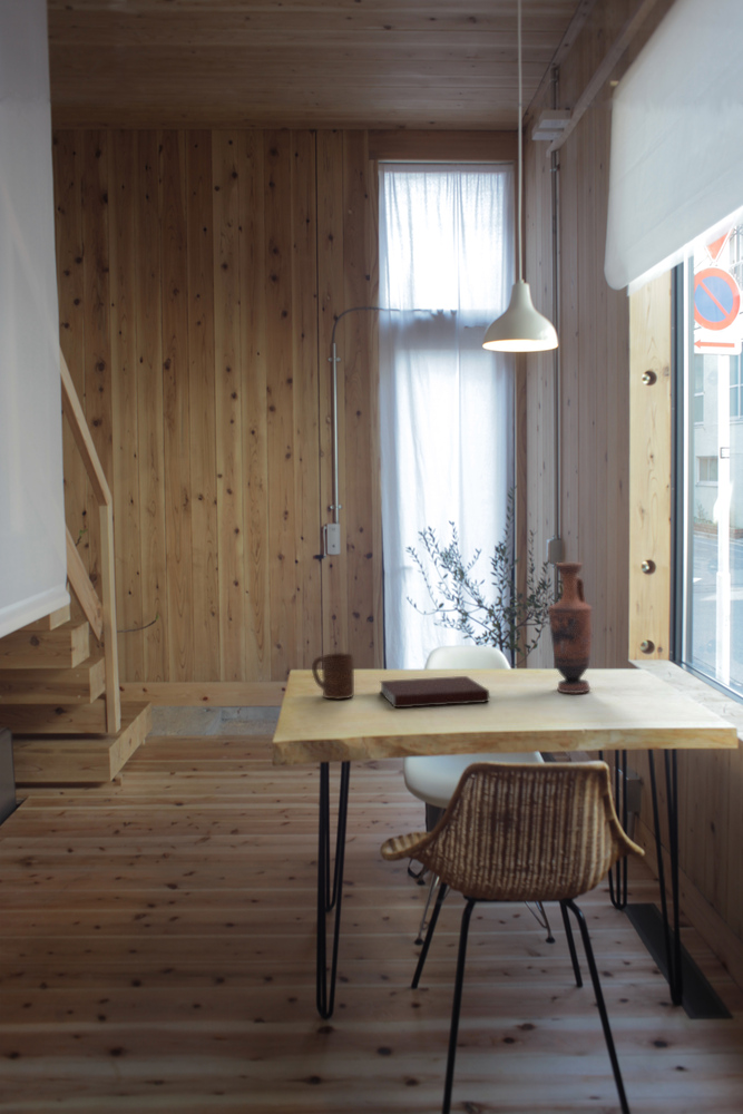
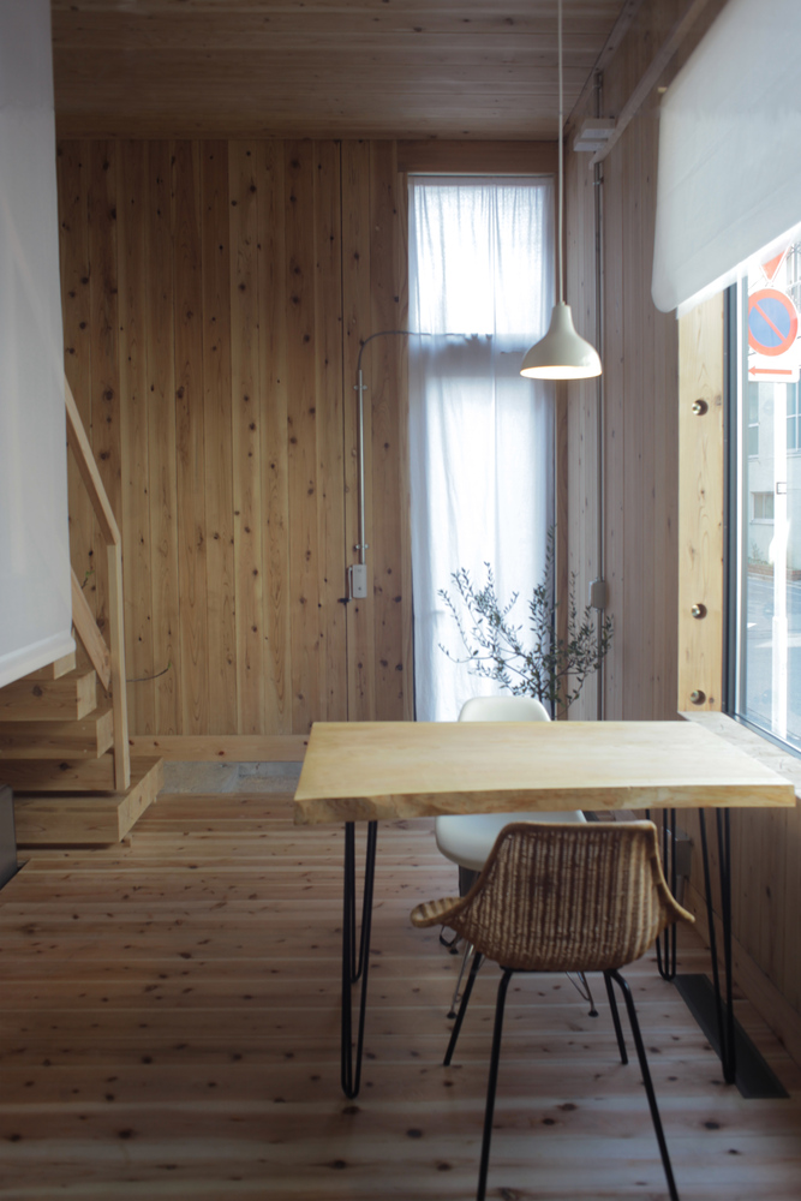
- notebook (432, 691)
- cup (333, 675)
- vase (569, 626)
